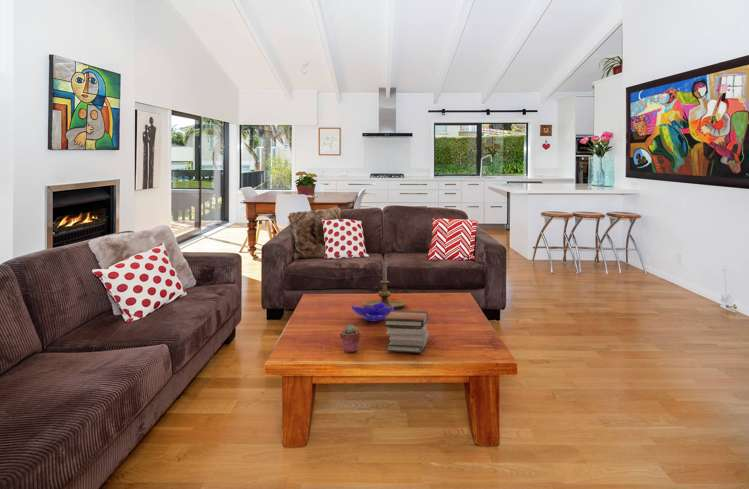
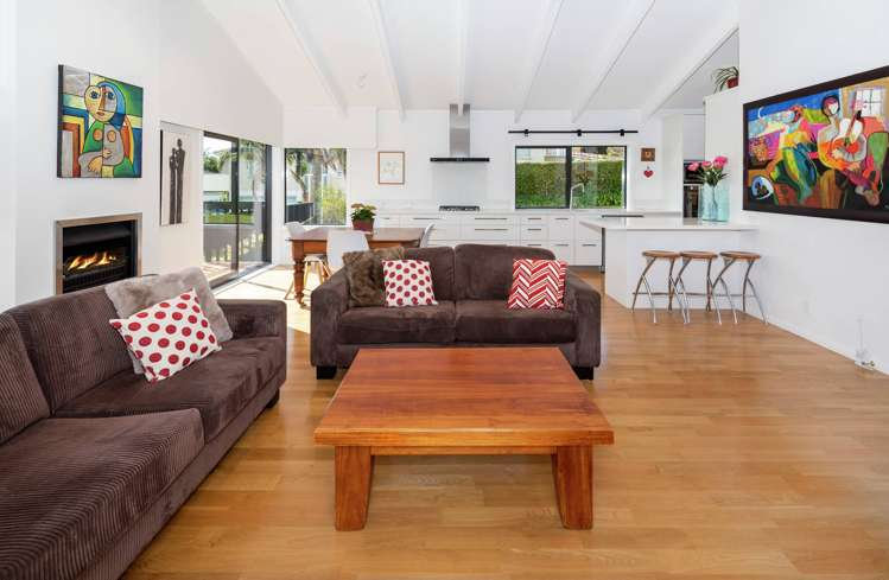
- book stack (407, 330)
- candle holder (384, 282)
- decorative bowl (374, 309)
- potted succulent (350, 337)
